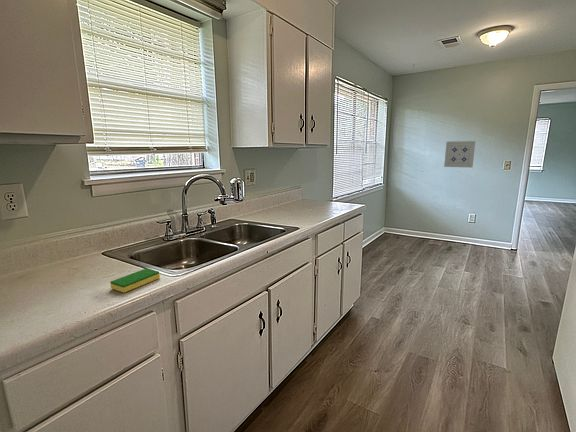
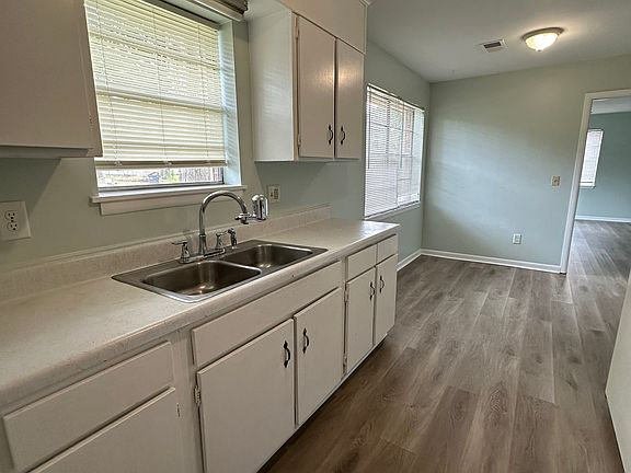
- dish sponge (136, 279)
- wall art (459, 154)
